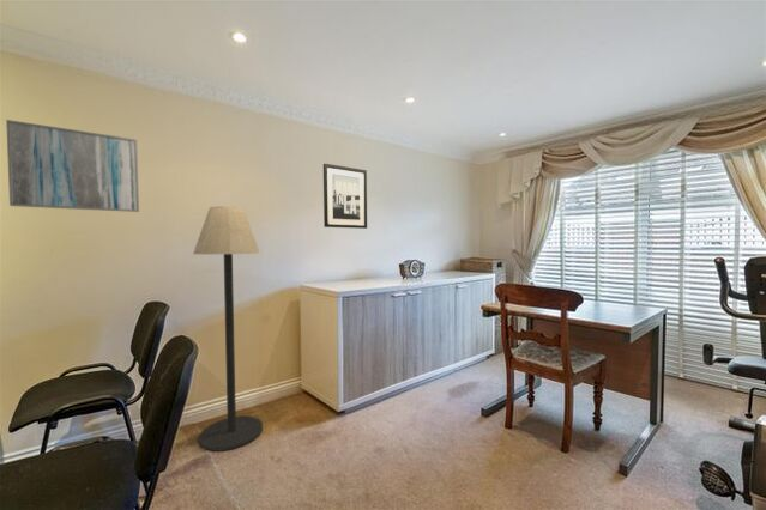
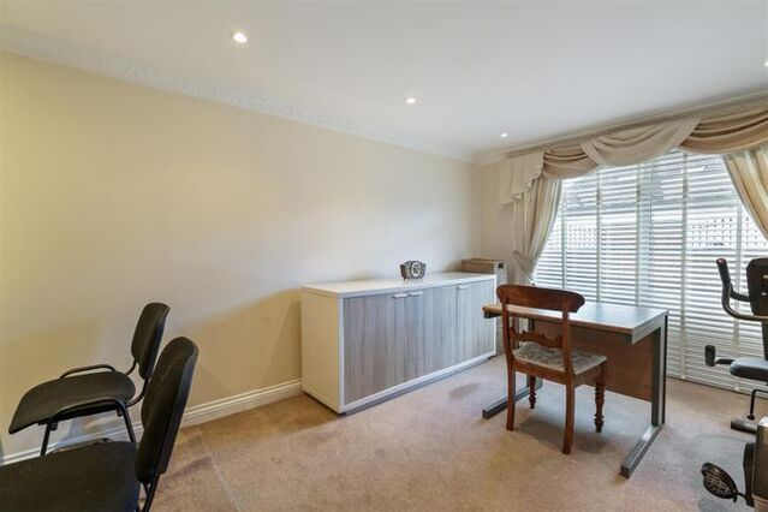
- wall art (78, 170)
- floor lamp (229, 321)
- wall art (345, 198)
